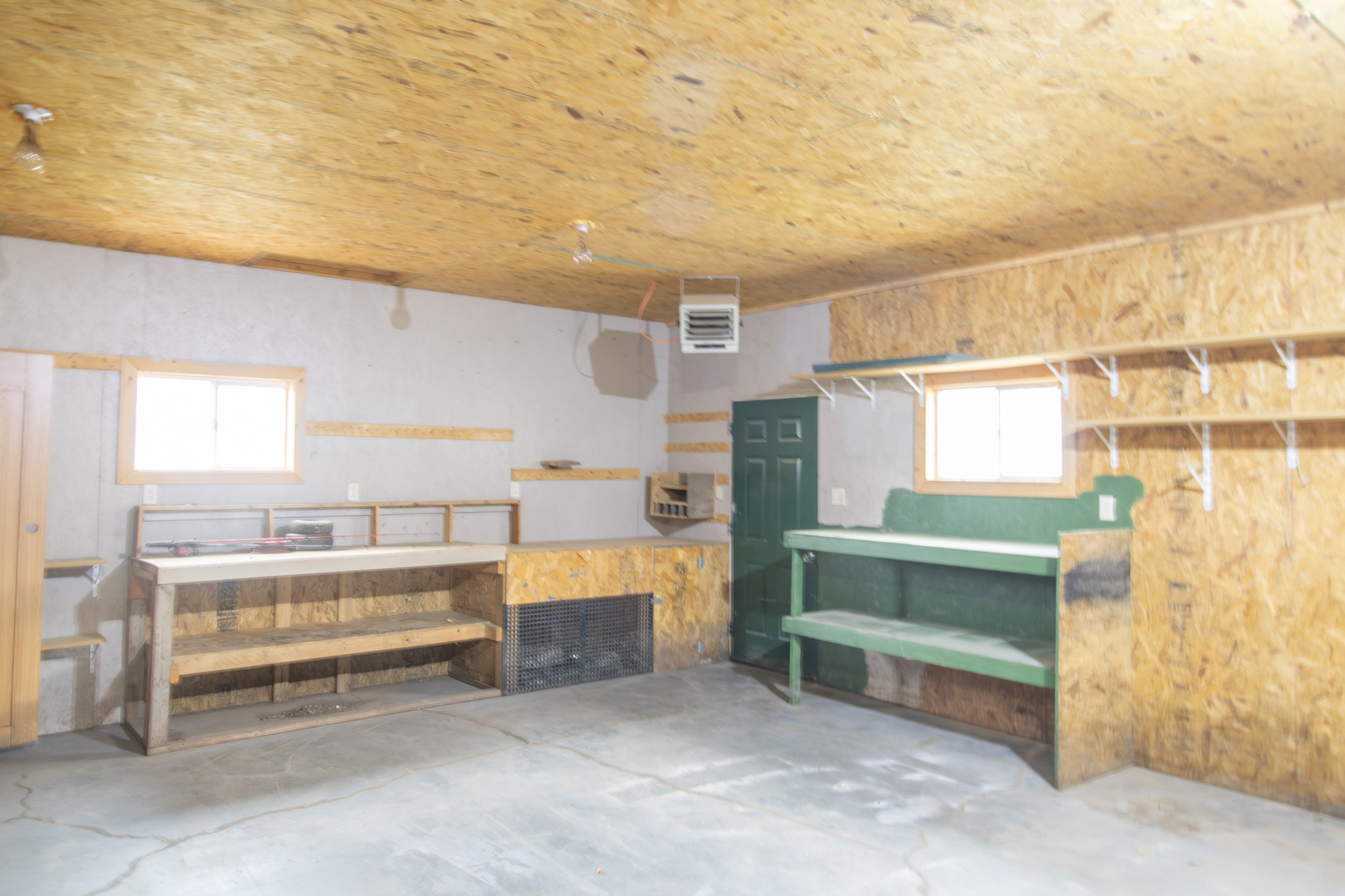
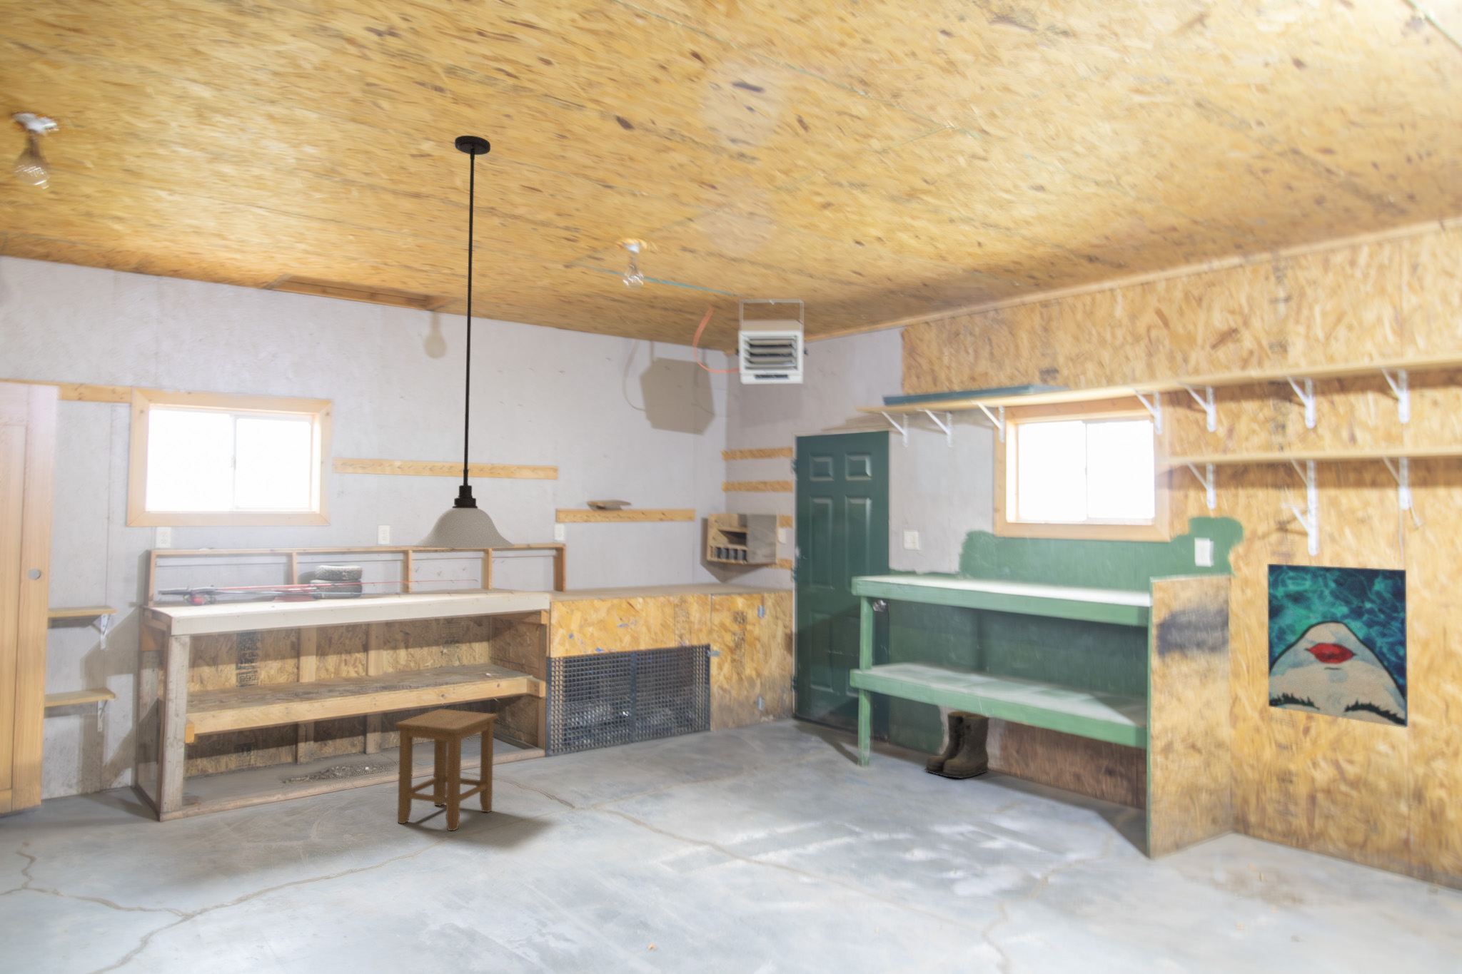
+ stool (446, 767)
+ wall art (1334, 640)
+ boots (958, 742)
+ light fixture (468, 342)
